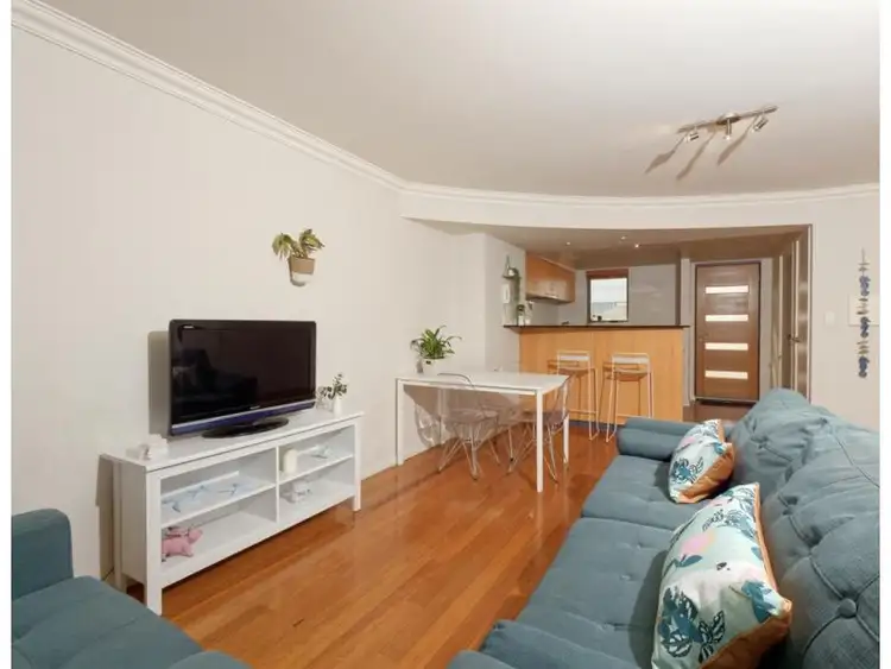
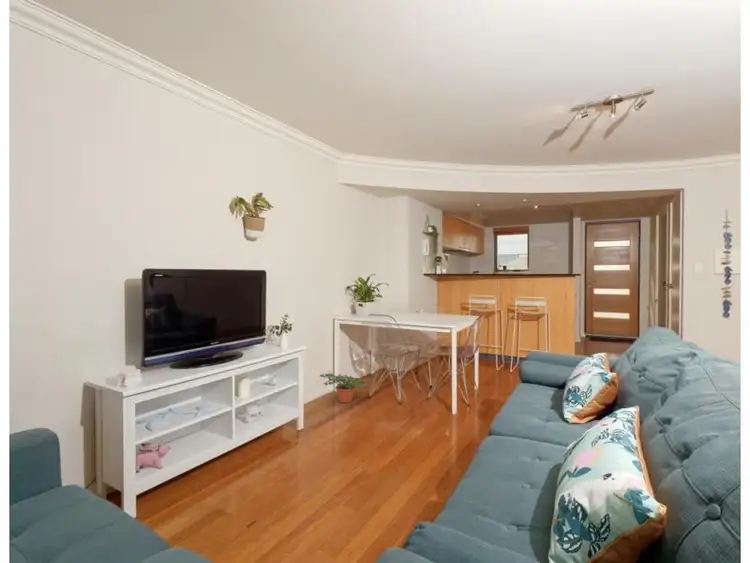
+ potted plant (346, 385)
